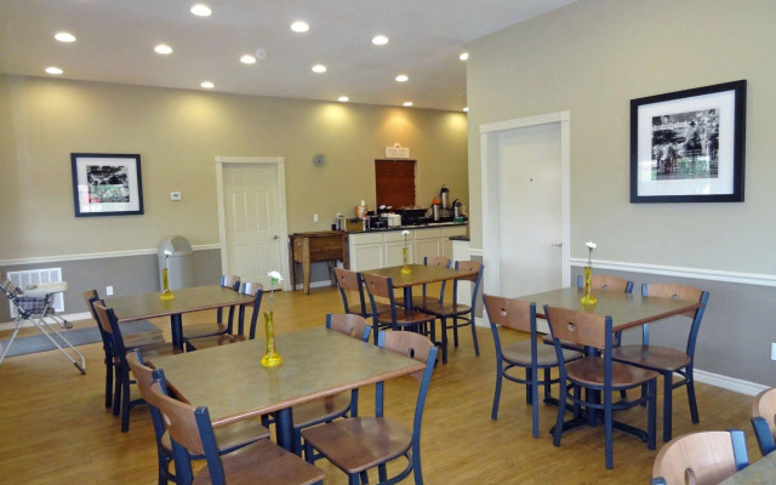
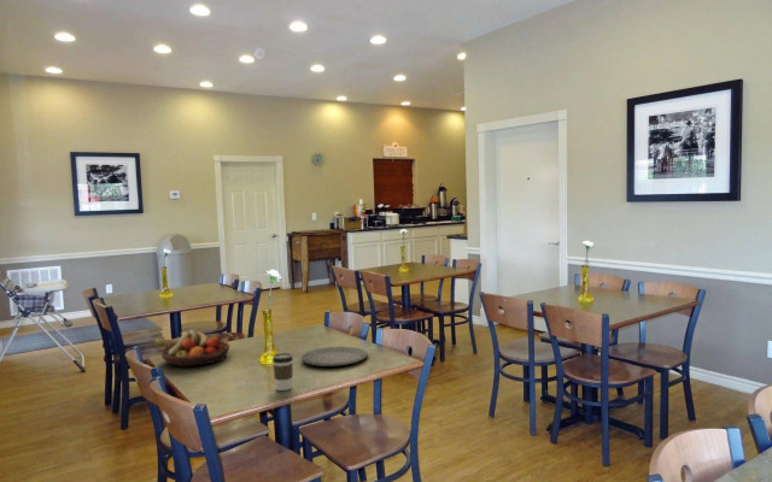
+ fruit bowl (194, 345)
+ plate (334, 357)
+ coffee cup (282, 371)
